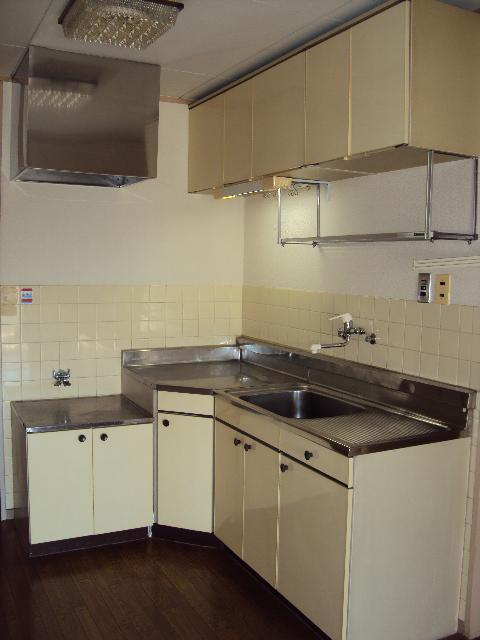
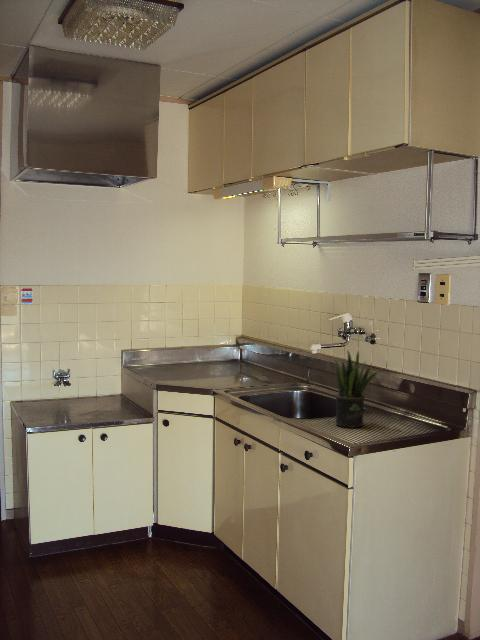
+ potted plant (353, 388)
